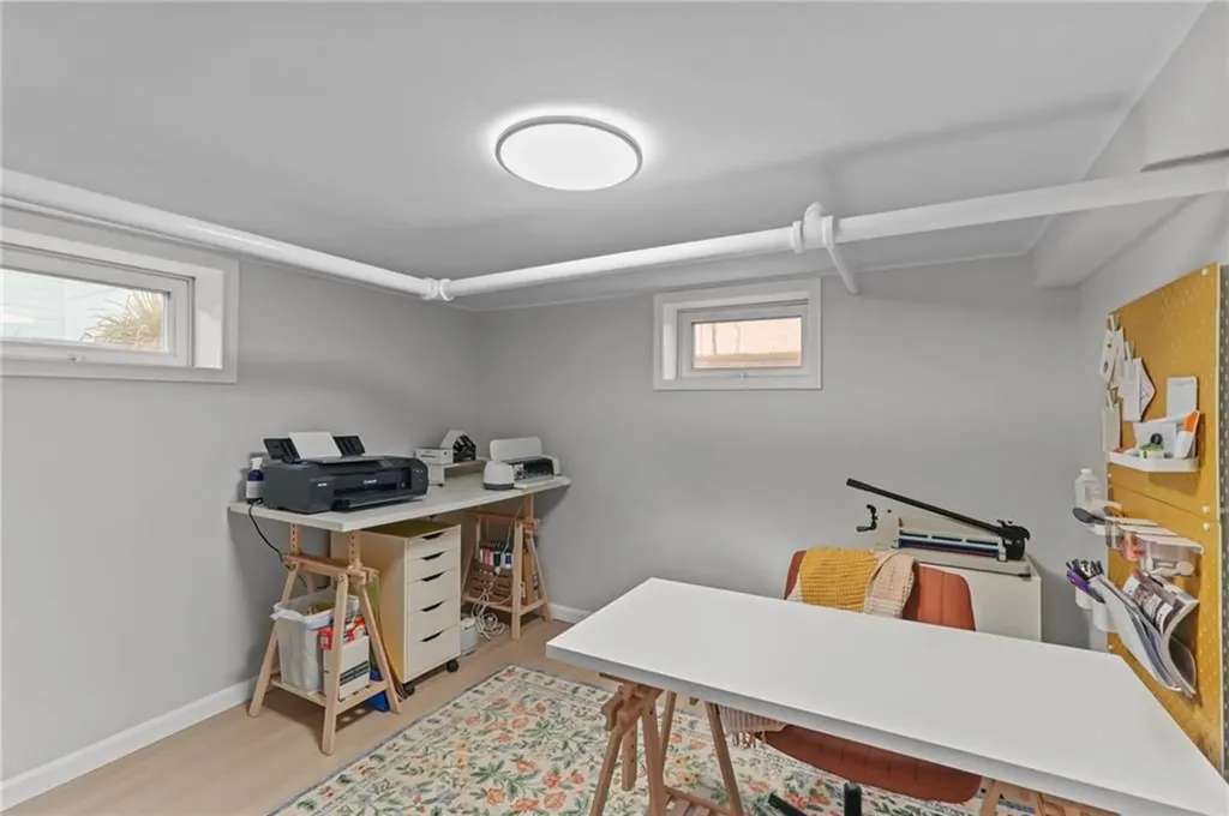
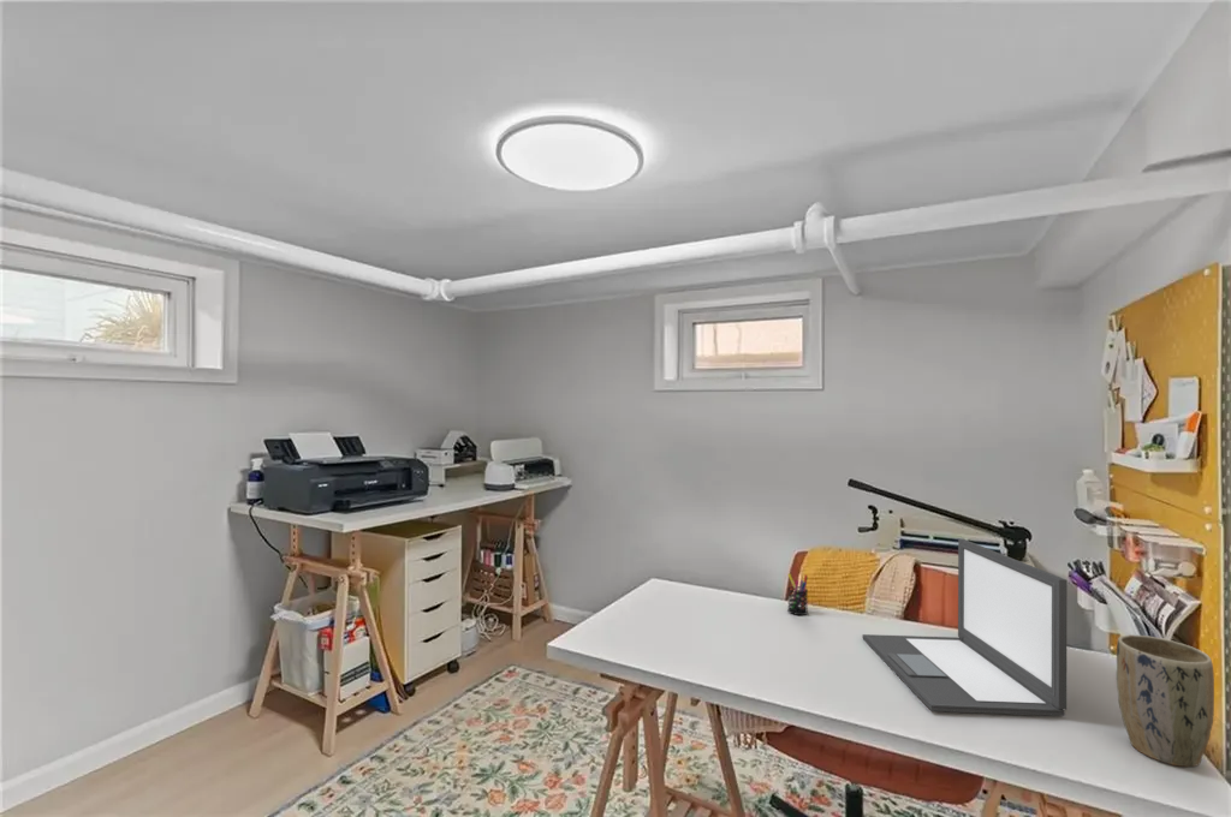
+ laptop (958, 613)
+ plant pot (1162, 699)
+ pen holder (799, 591)
